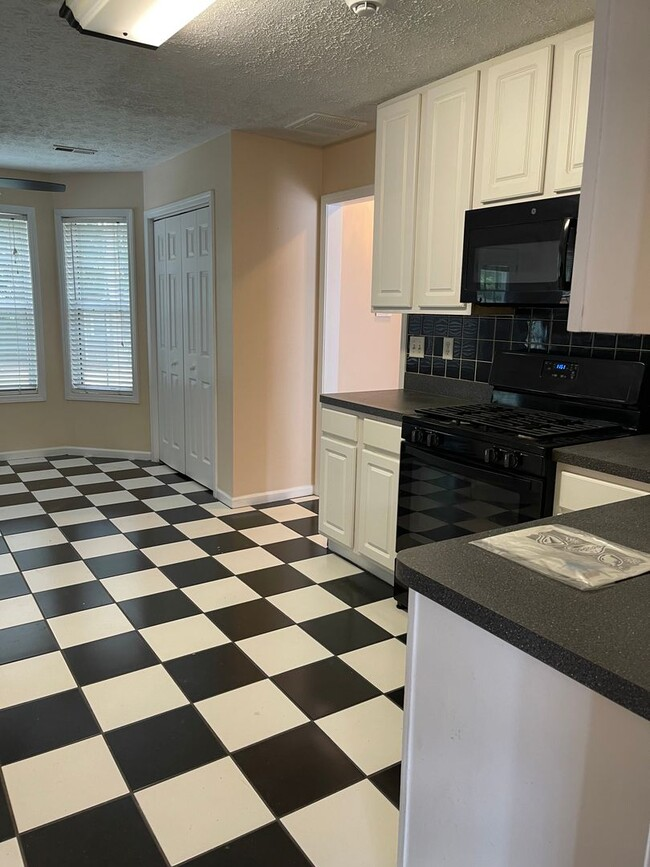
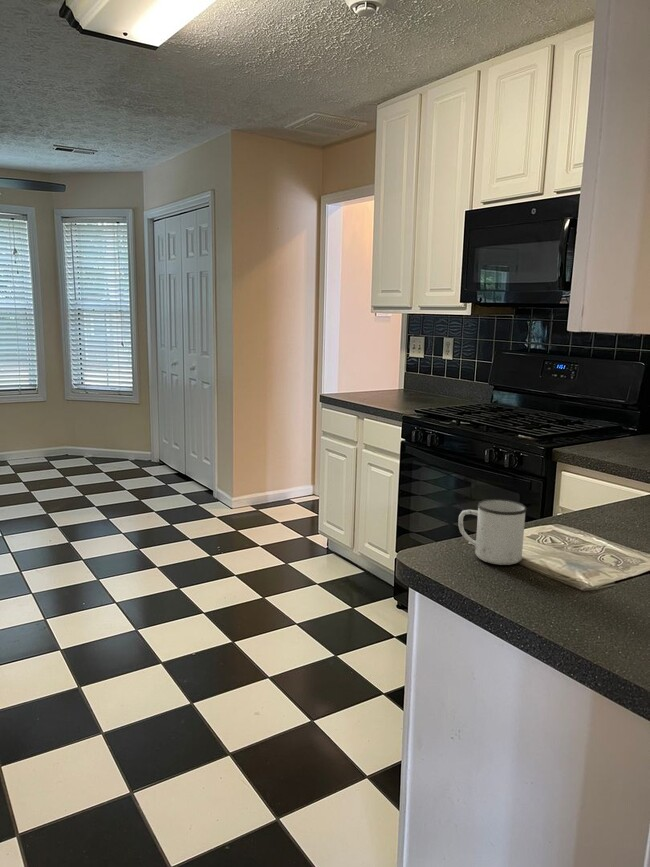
+ mug (490, 529)
